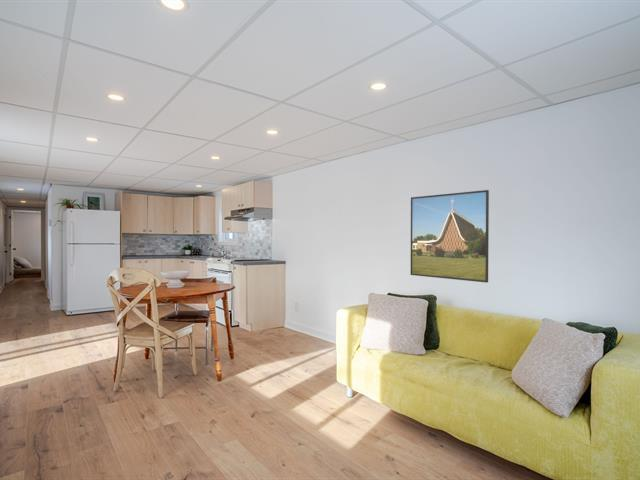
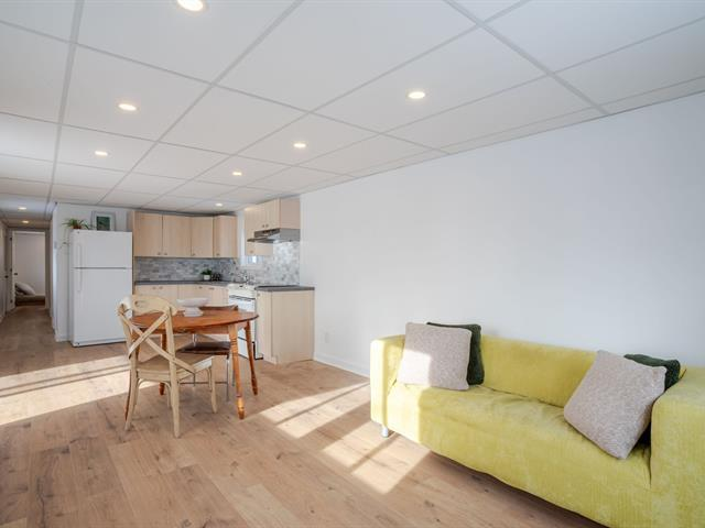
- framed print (446, 236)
